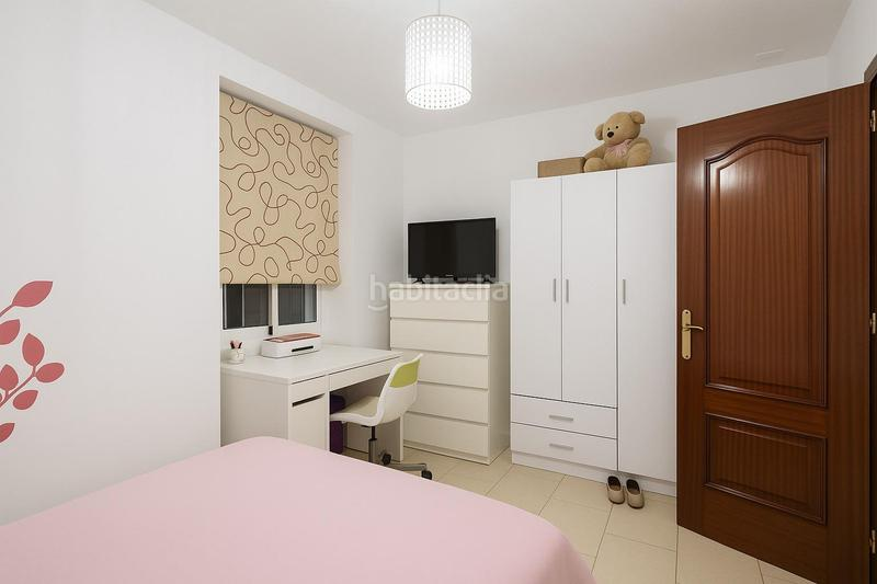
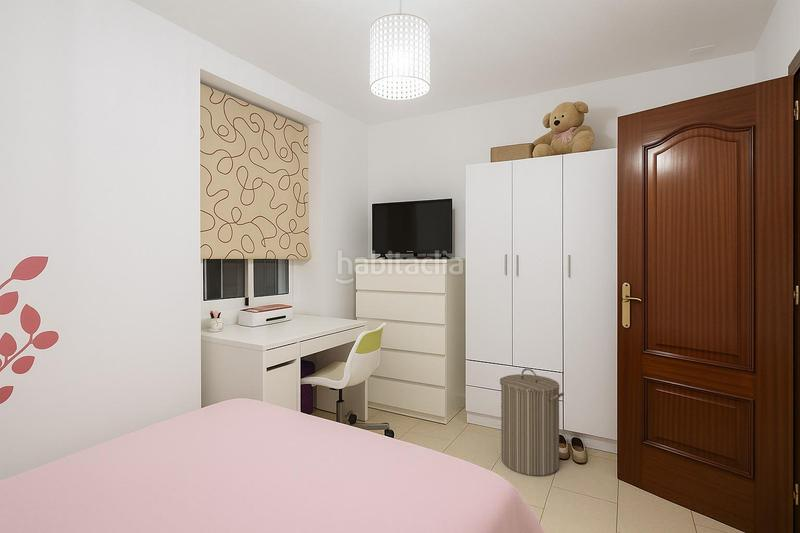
+ laundry hamper (529, 415)
